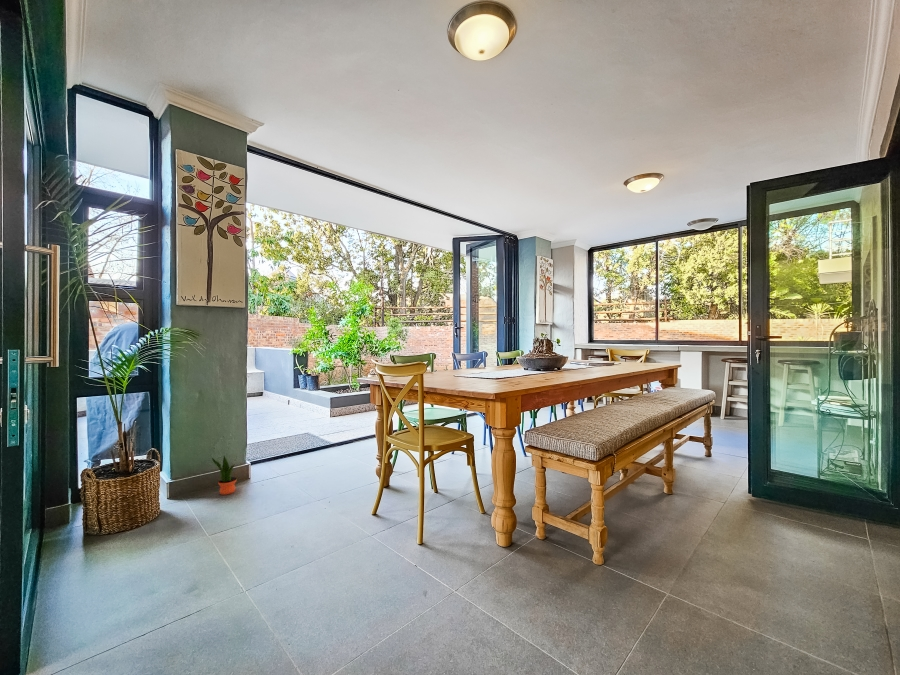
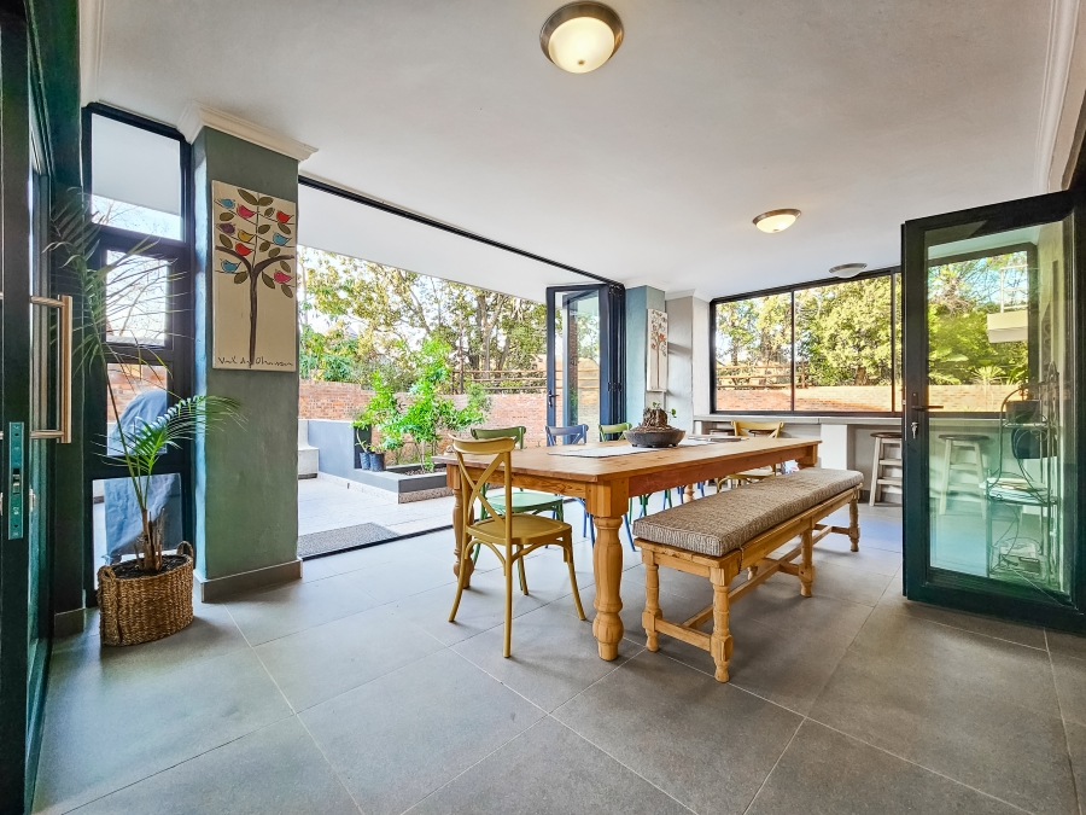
- potted plant (224, 473)
